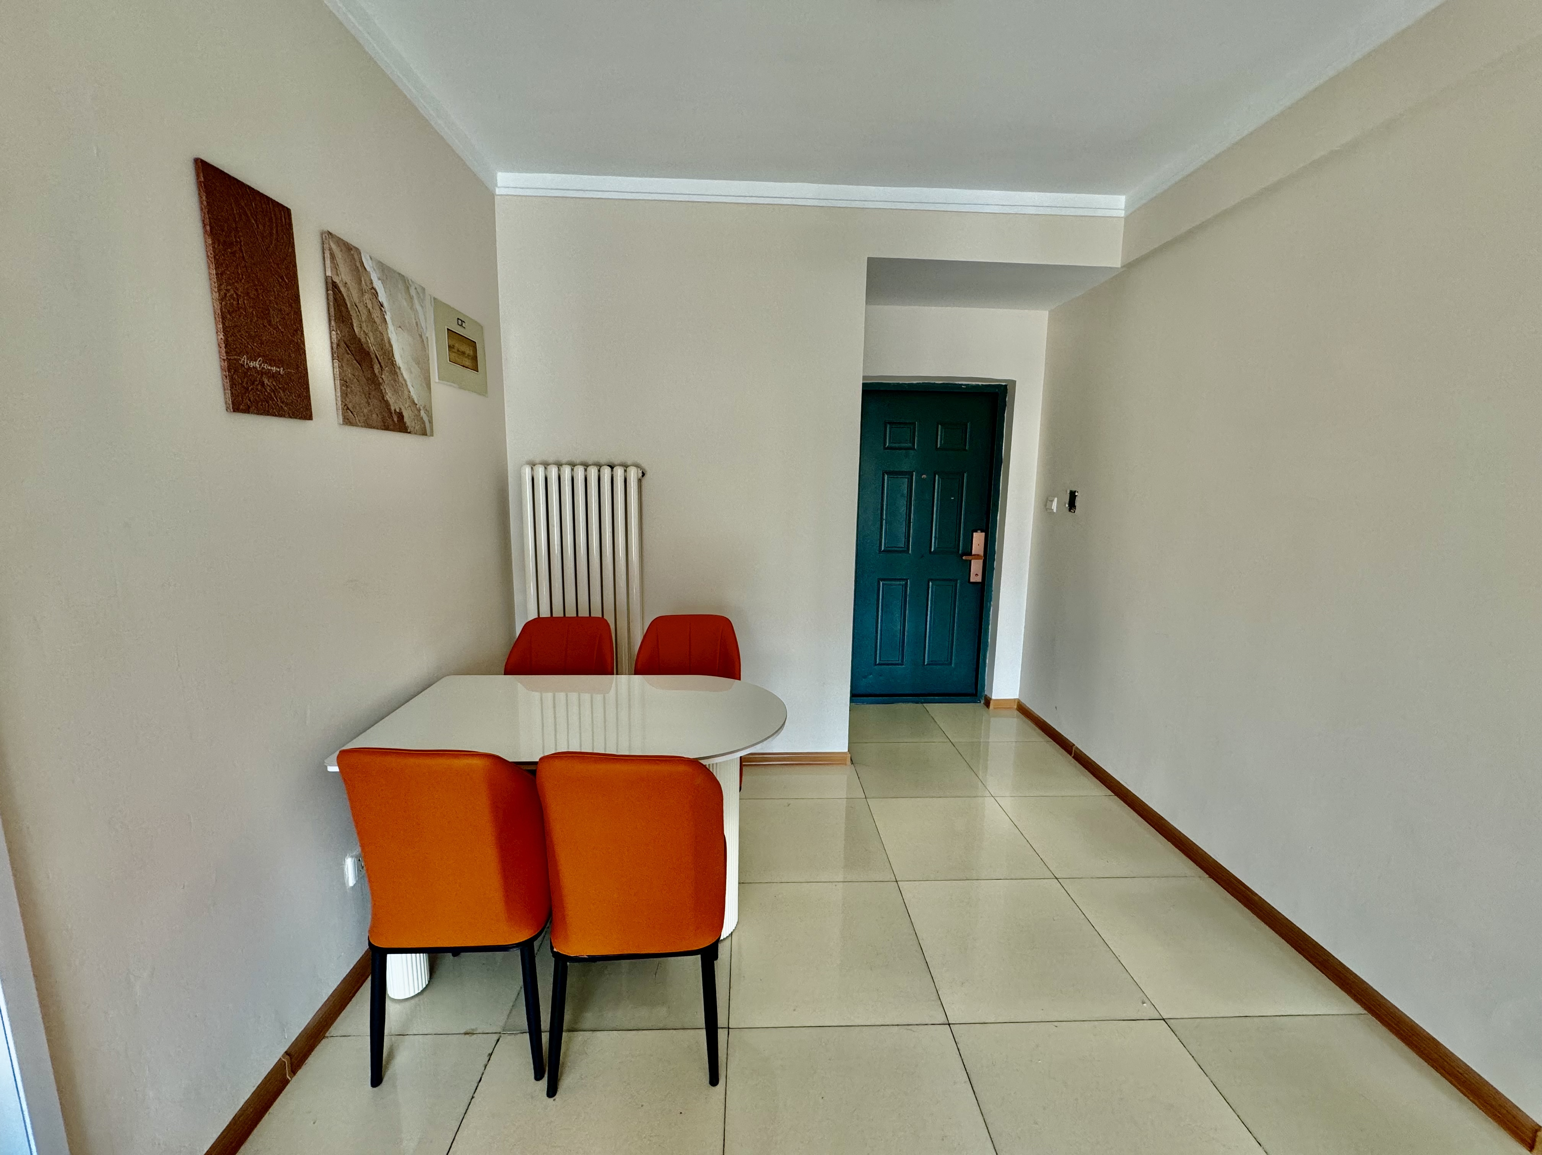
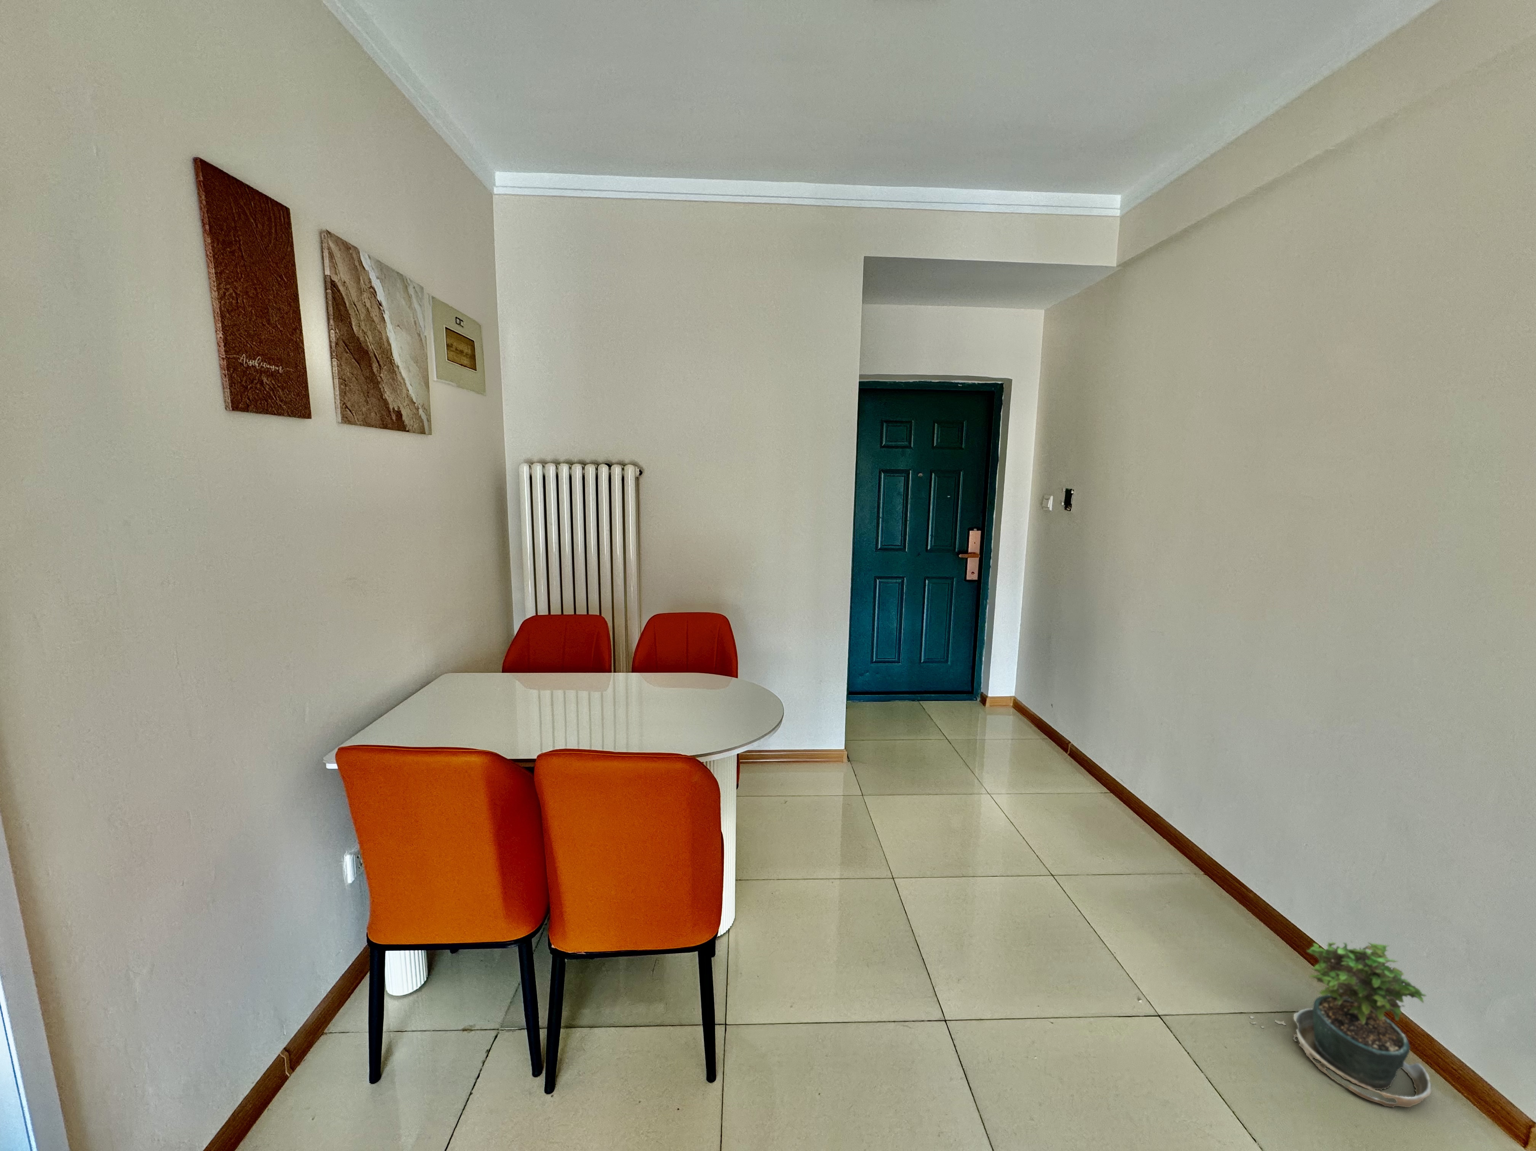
+ potted plant (1351, 1002)
